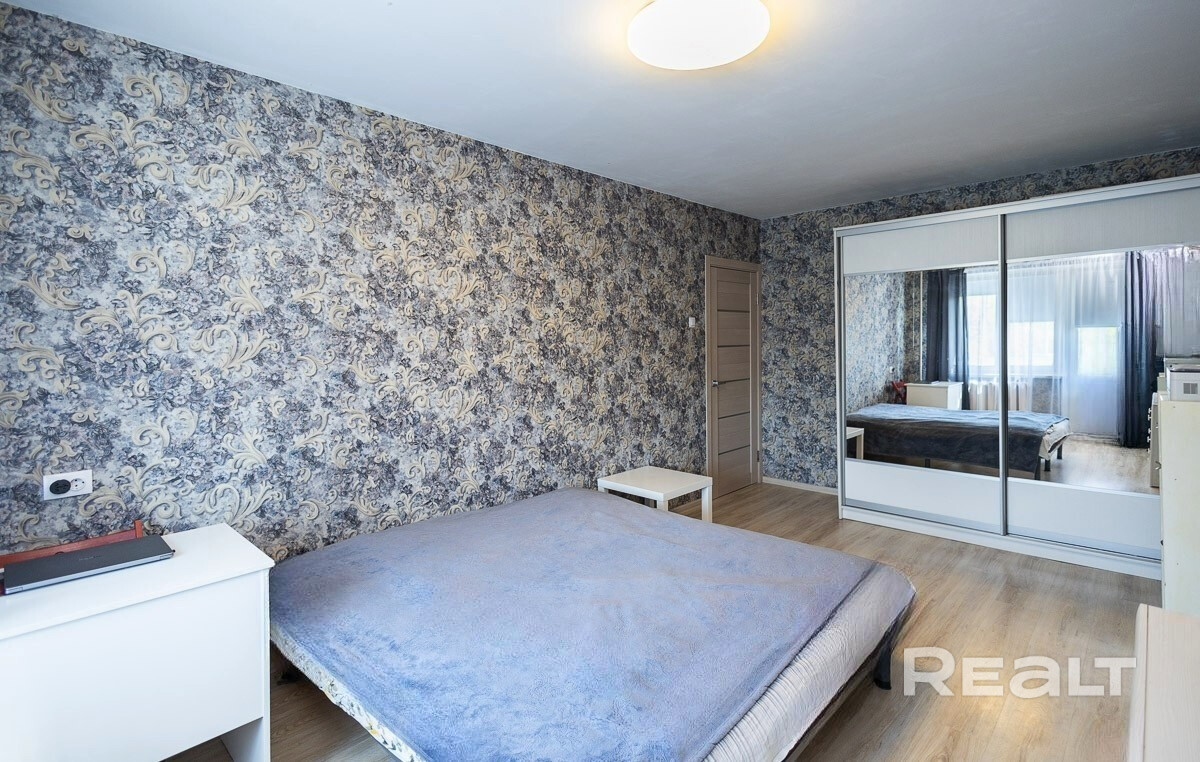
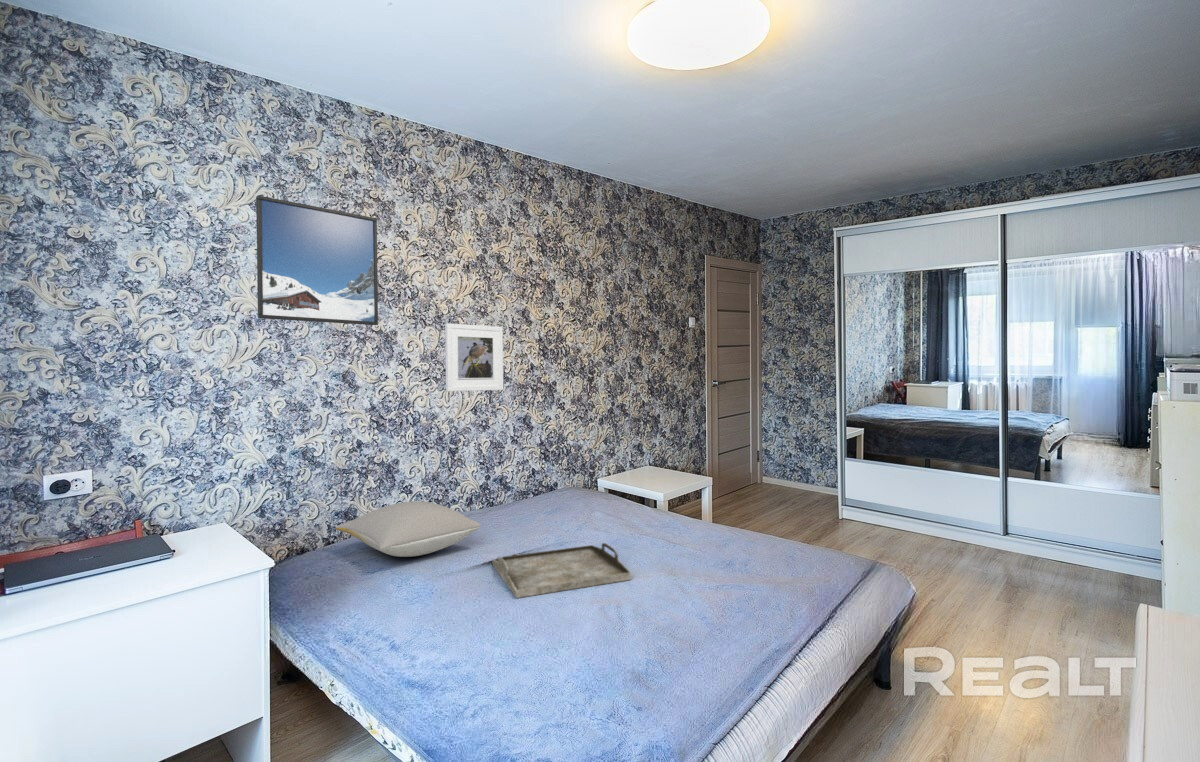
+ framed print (475, 357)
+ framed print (321, 264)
+ pillow (408, 526)
+ serving tray (558, 562)
